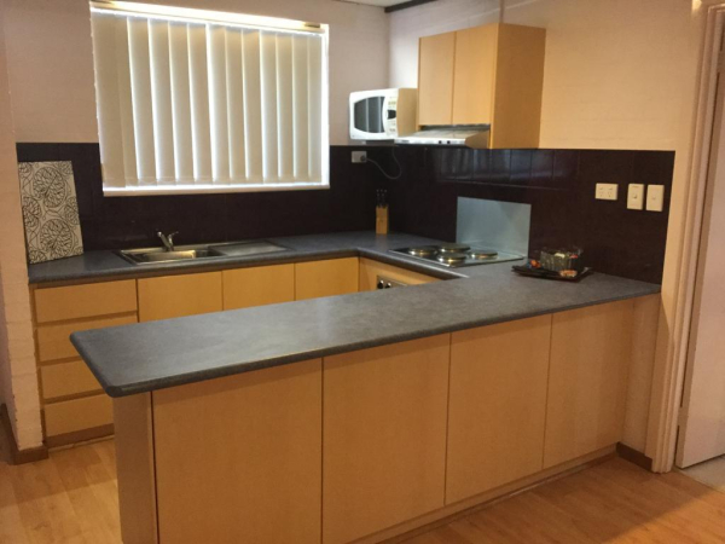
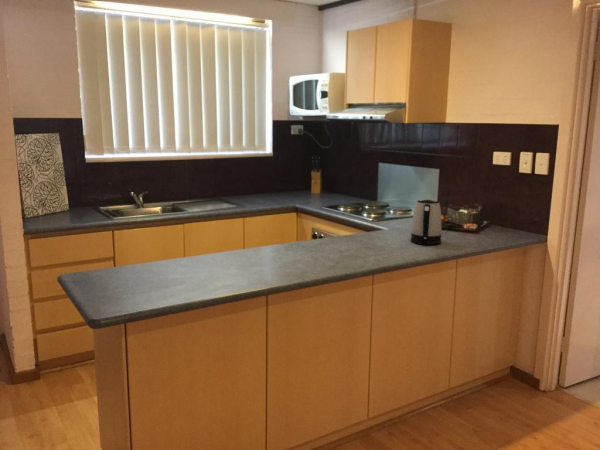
+ kettle (426, 221)
